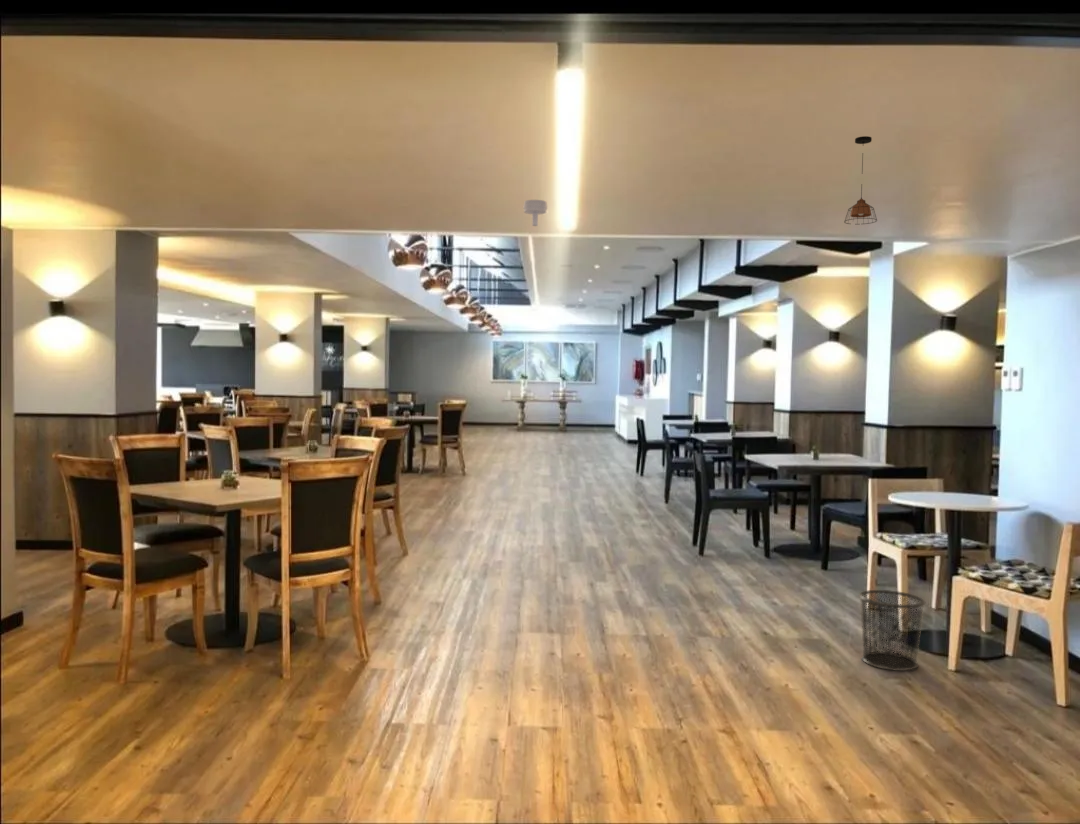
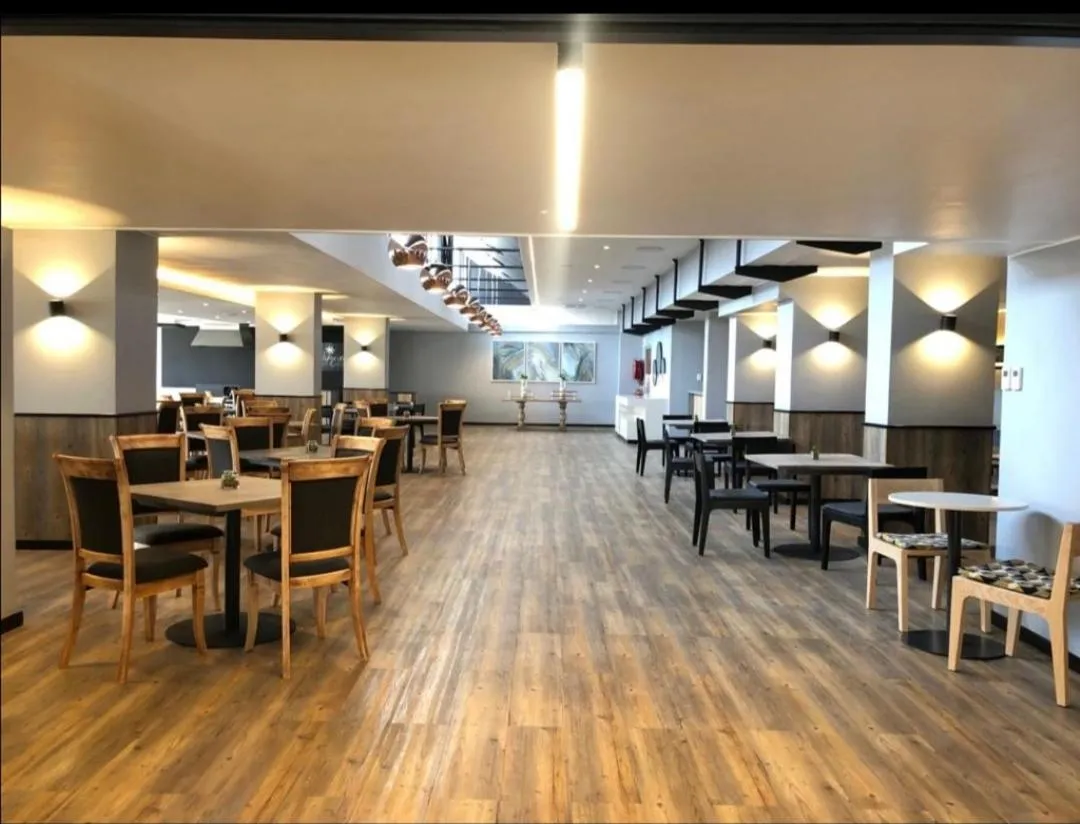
- waste bin (890, 630)
- pendant light (861, 186)
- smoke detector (535, 213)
